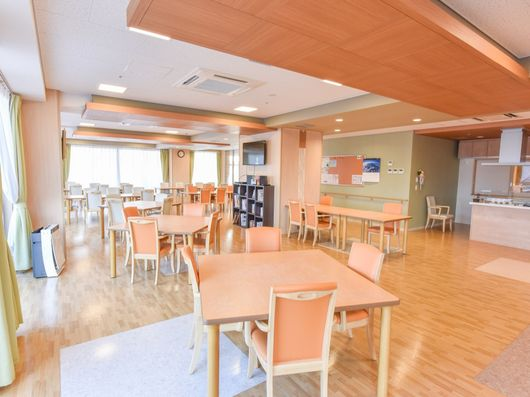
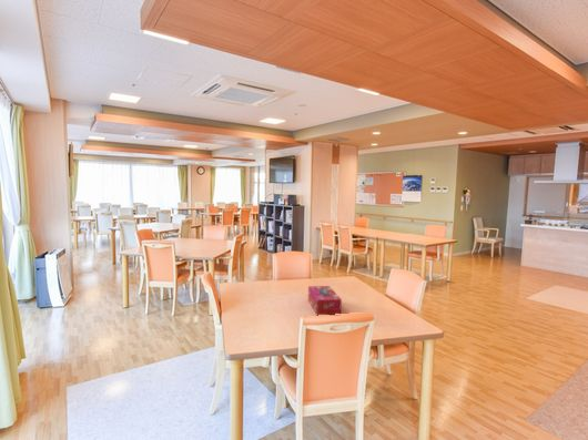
+ tissue box (323, 299)
